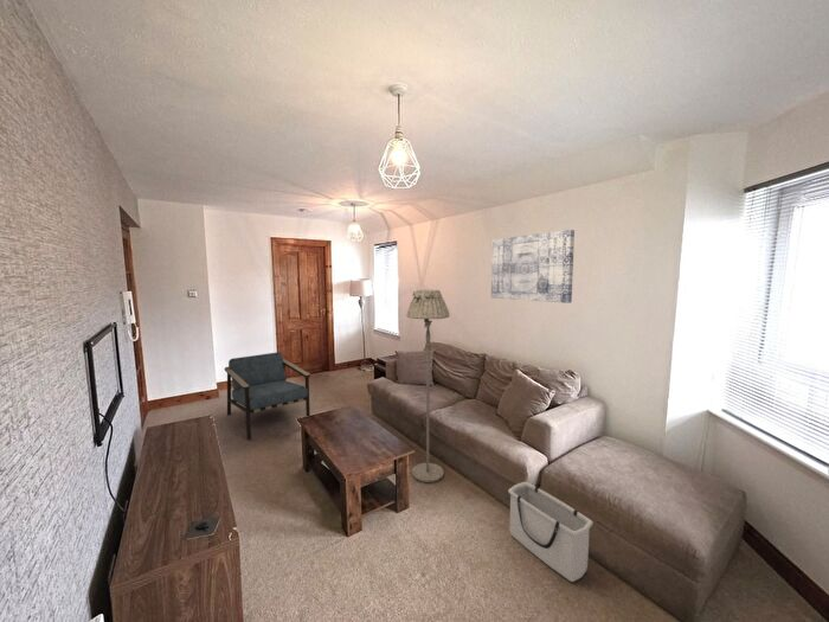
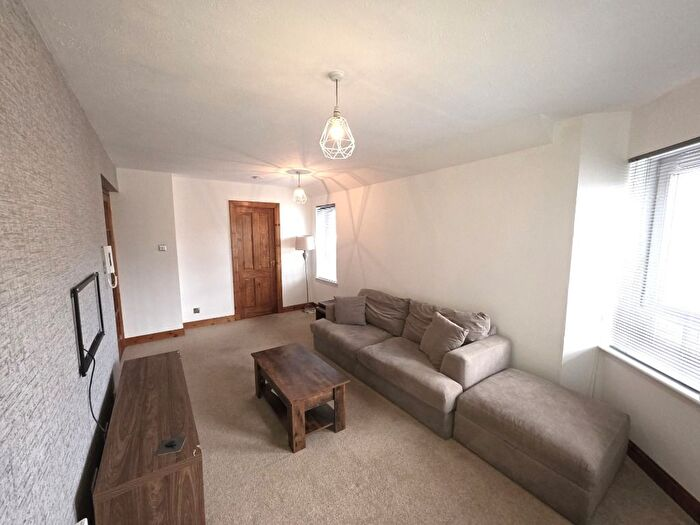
- floor lamp (428, 383)
- storage bin (546, 527)
- wall art (527, 268)
- armchair (266, 389)
